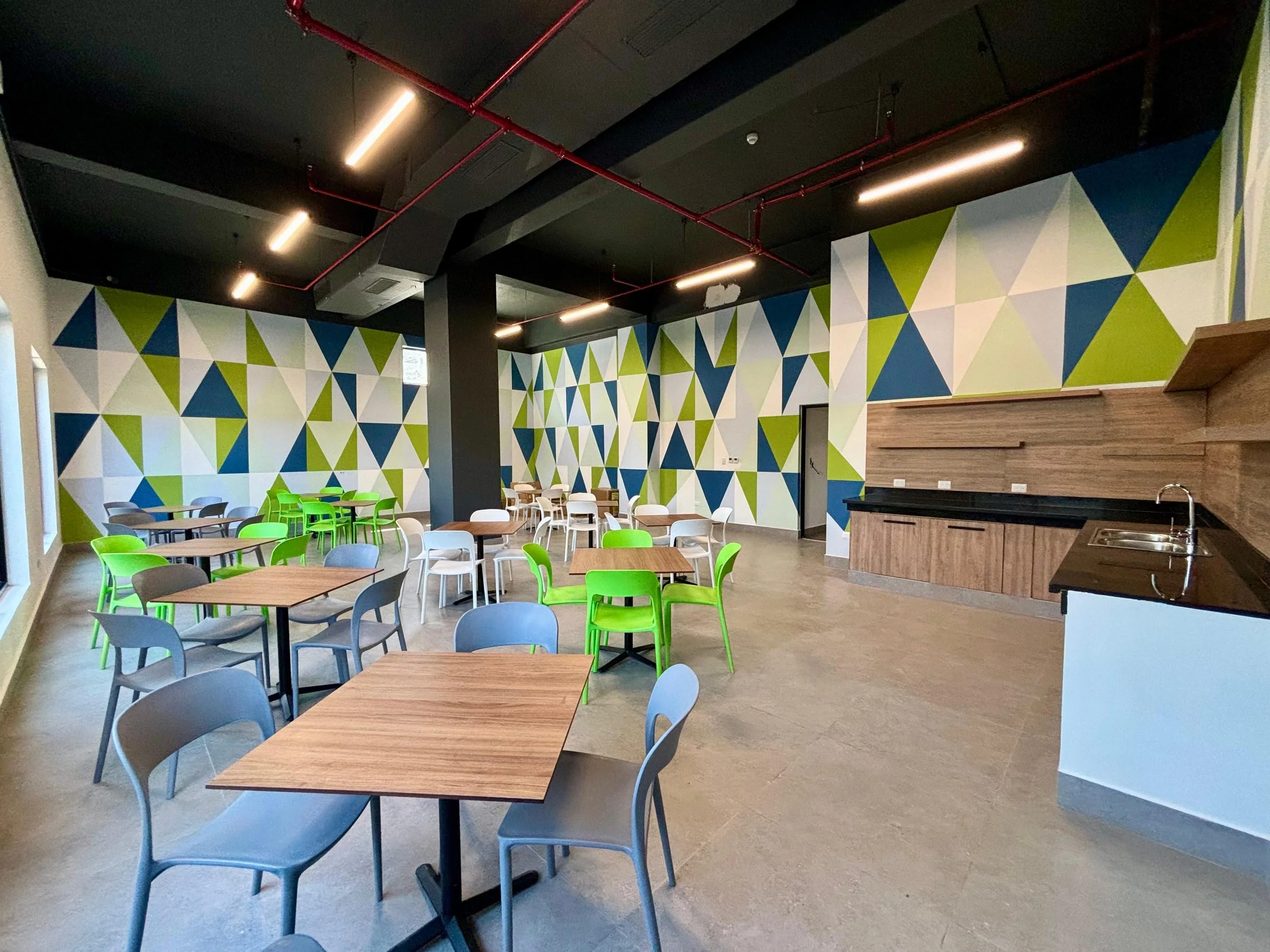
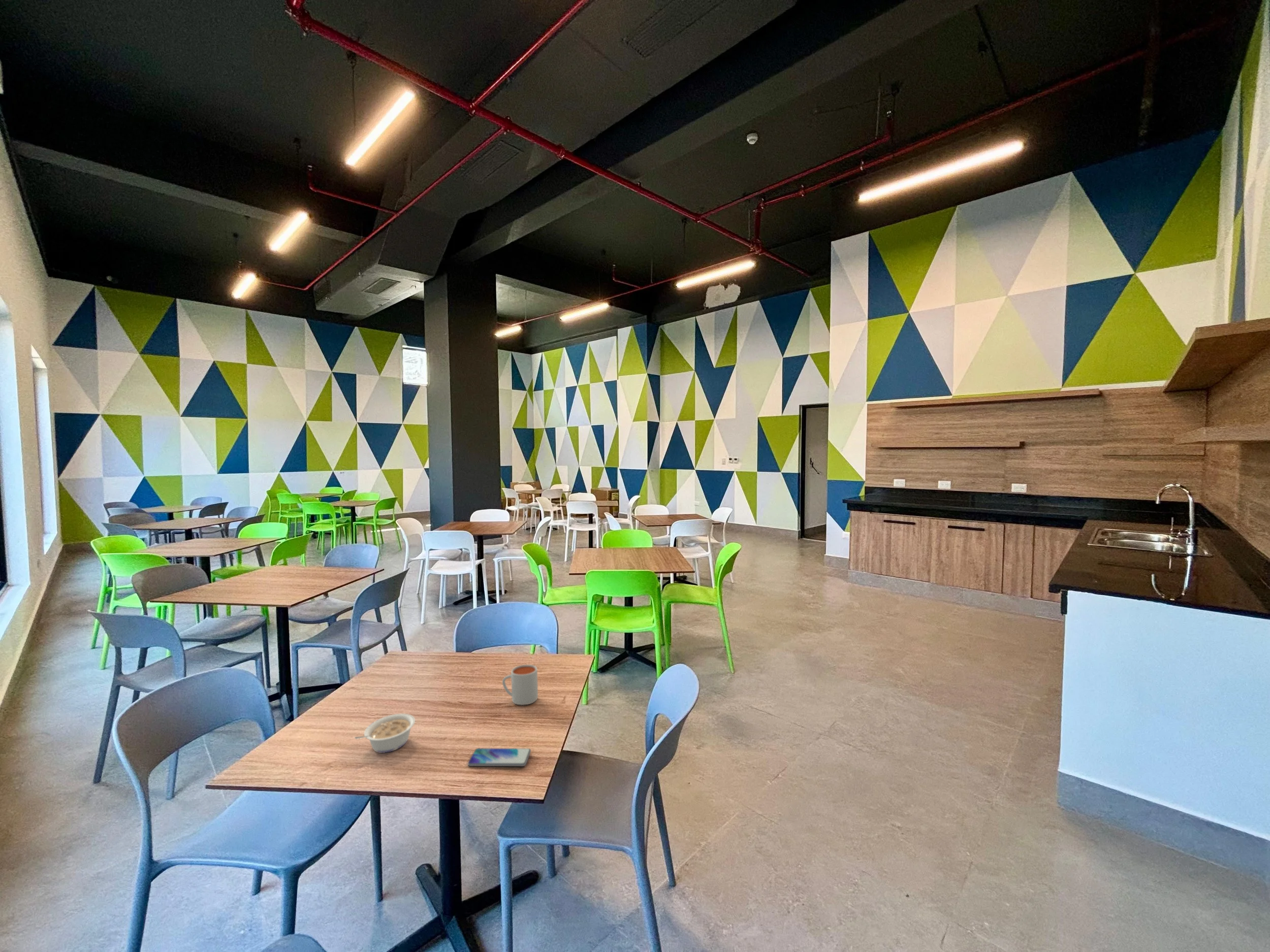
+ mug (520, 684)
+ smartphone (500, 757)
+ legume (389, 734)
